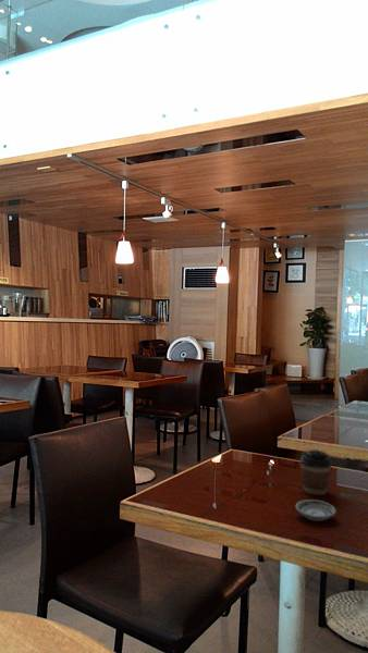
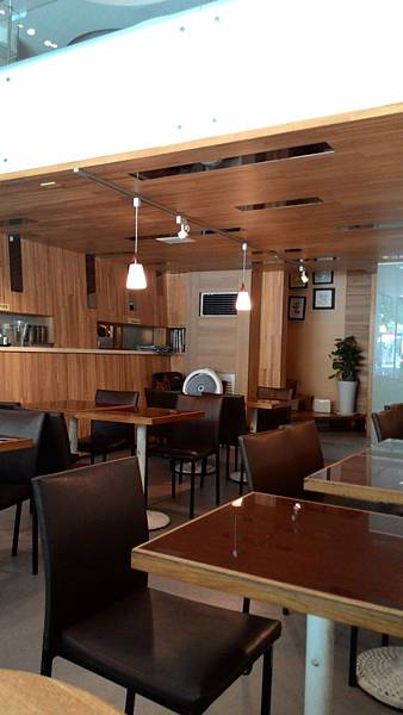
- coffee cup (316, 470)
- saucer (315, 512)
